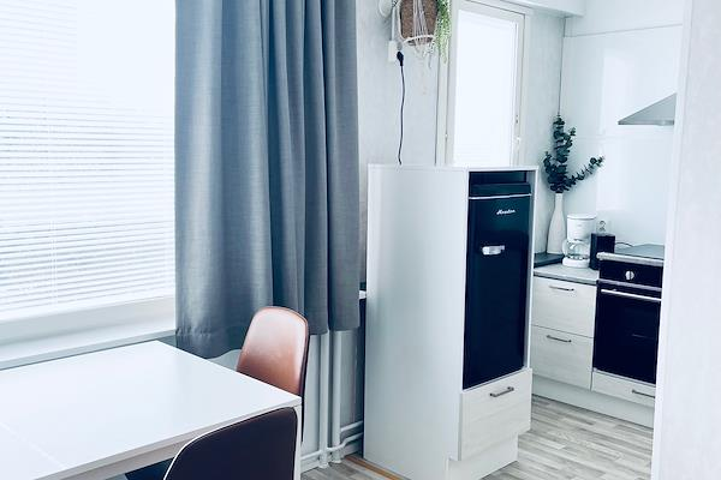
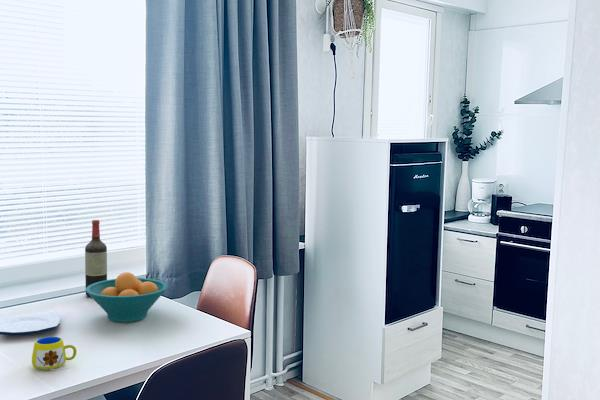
+ wine bottle (96, 257)
+ plate (27, 324)
+ fruit bowl (127, 295)
+ mug (54, 352)
